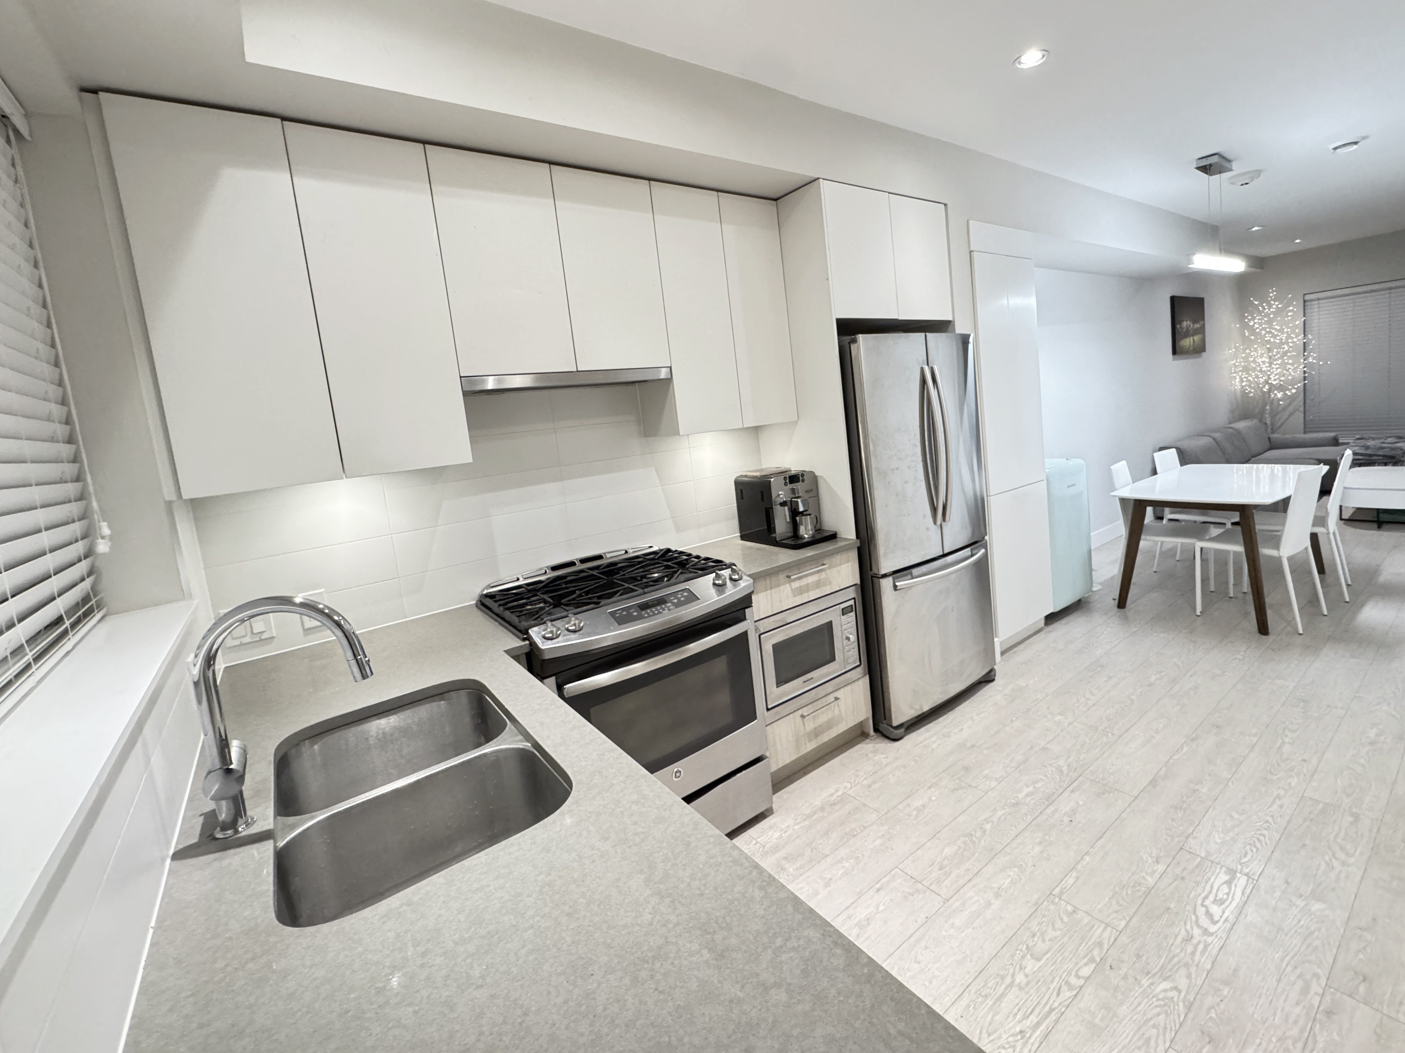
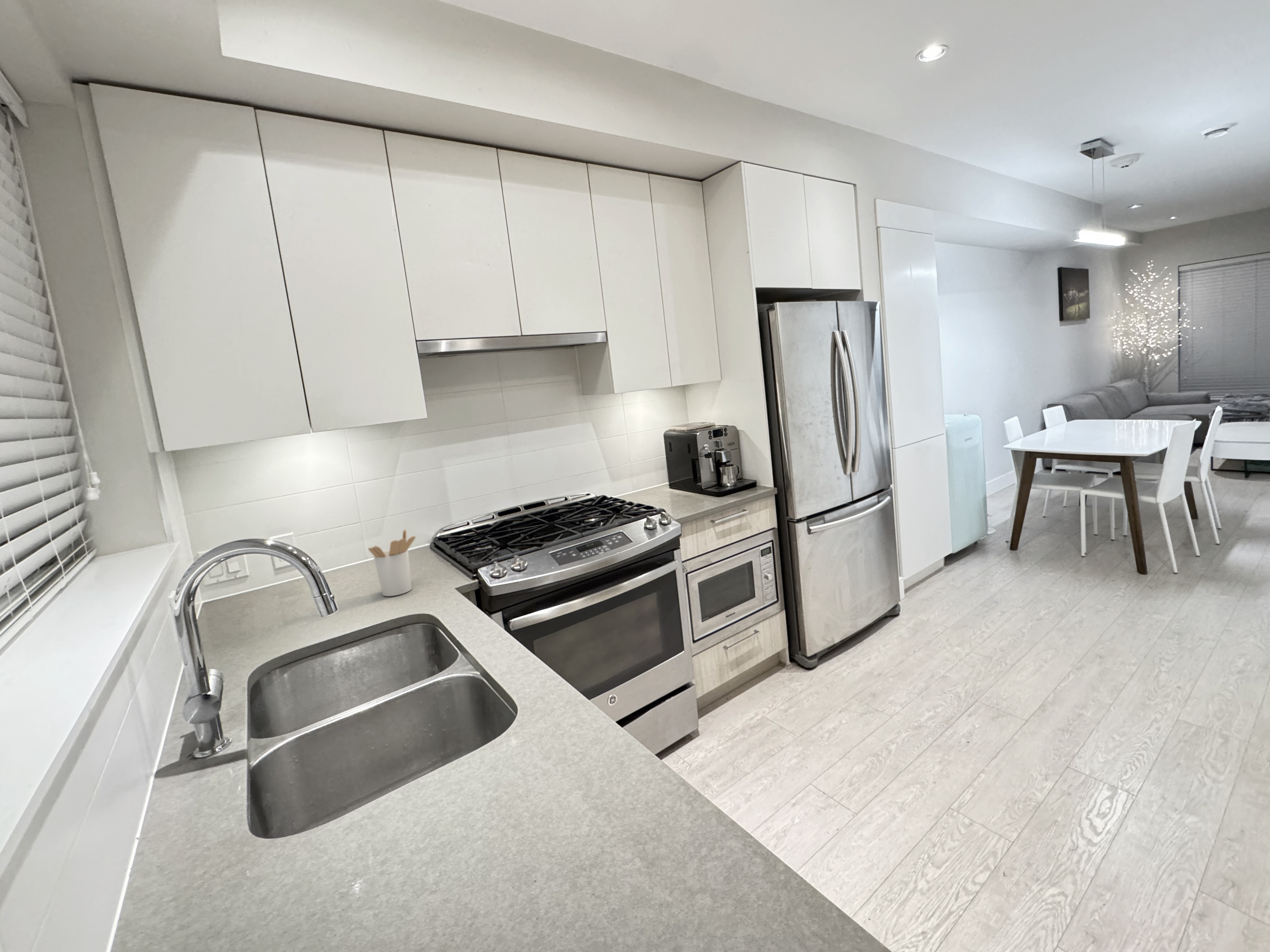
+ utensil holder (397, 563)
